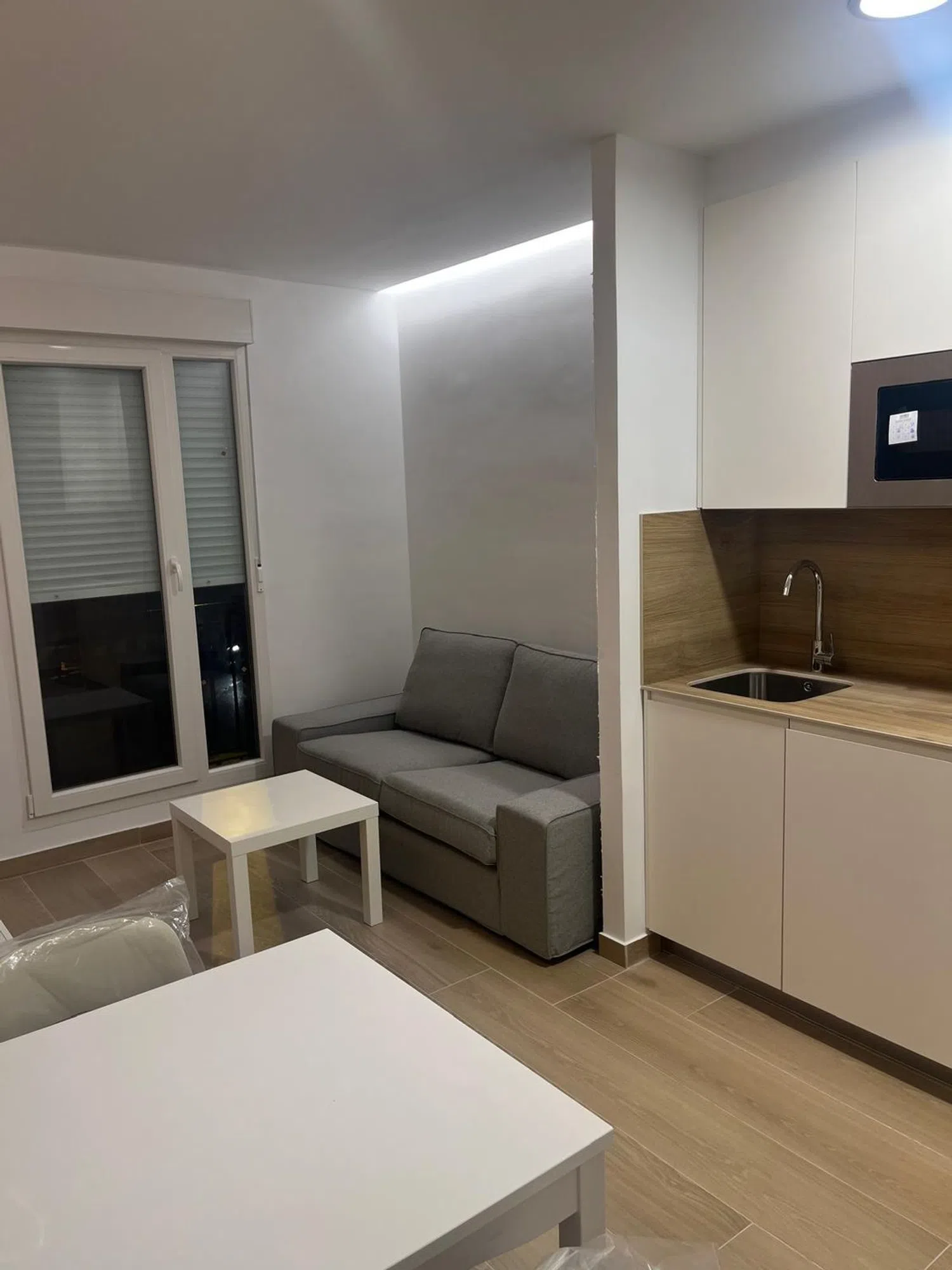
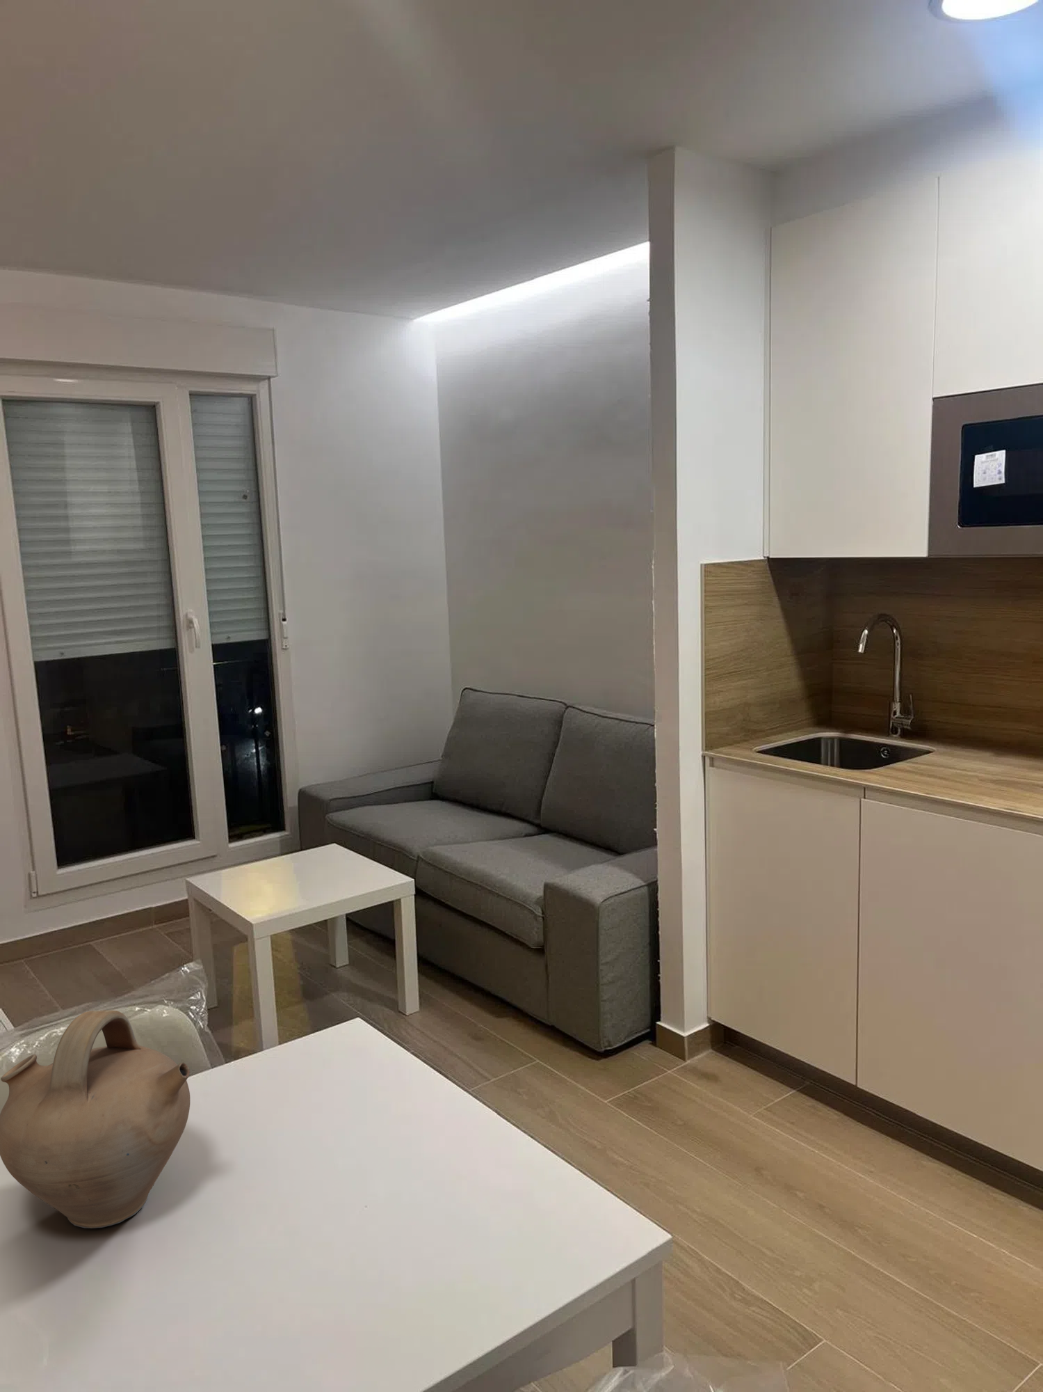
+ jug (103, 1110)
